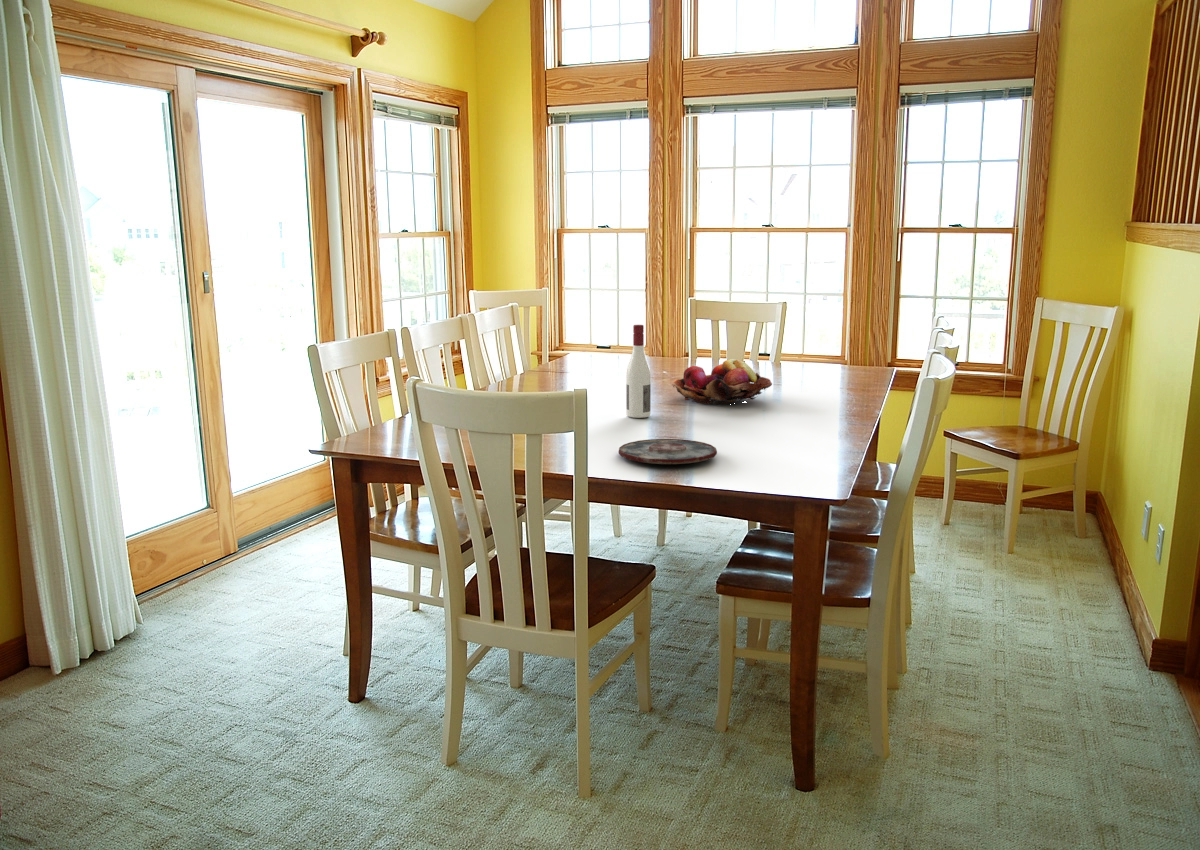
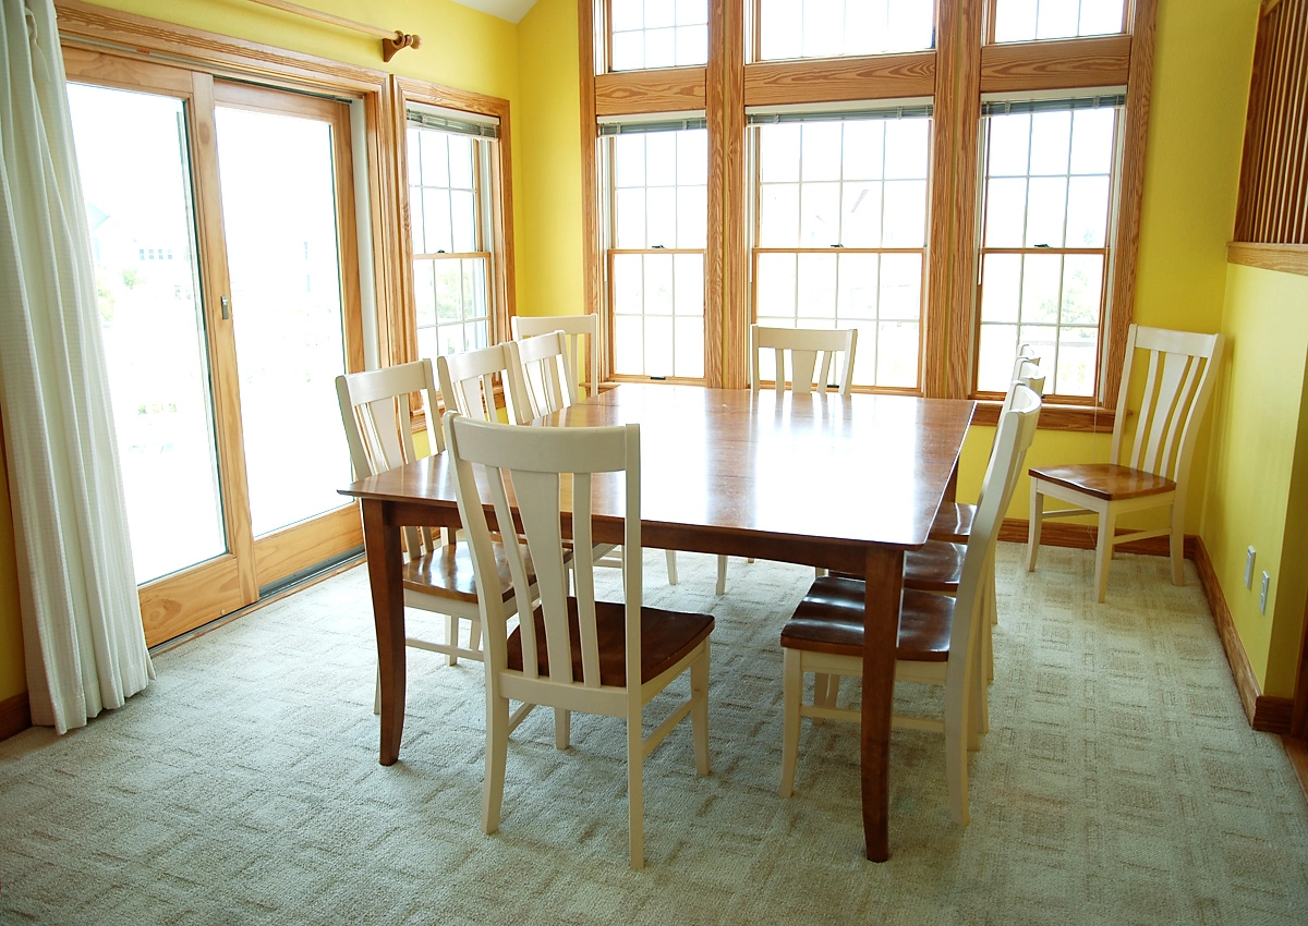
- fruit basket (723, 380)
- plate (667, 451)
- alcohol (638, 370)
